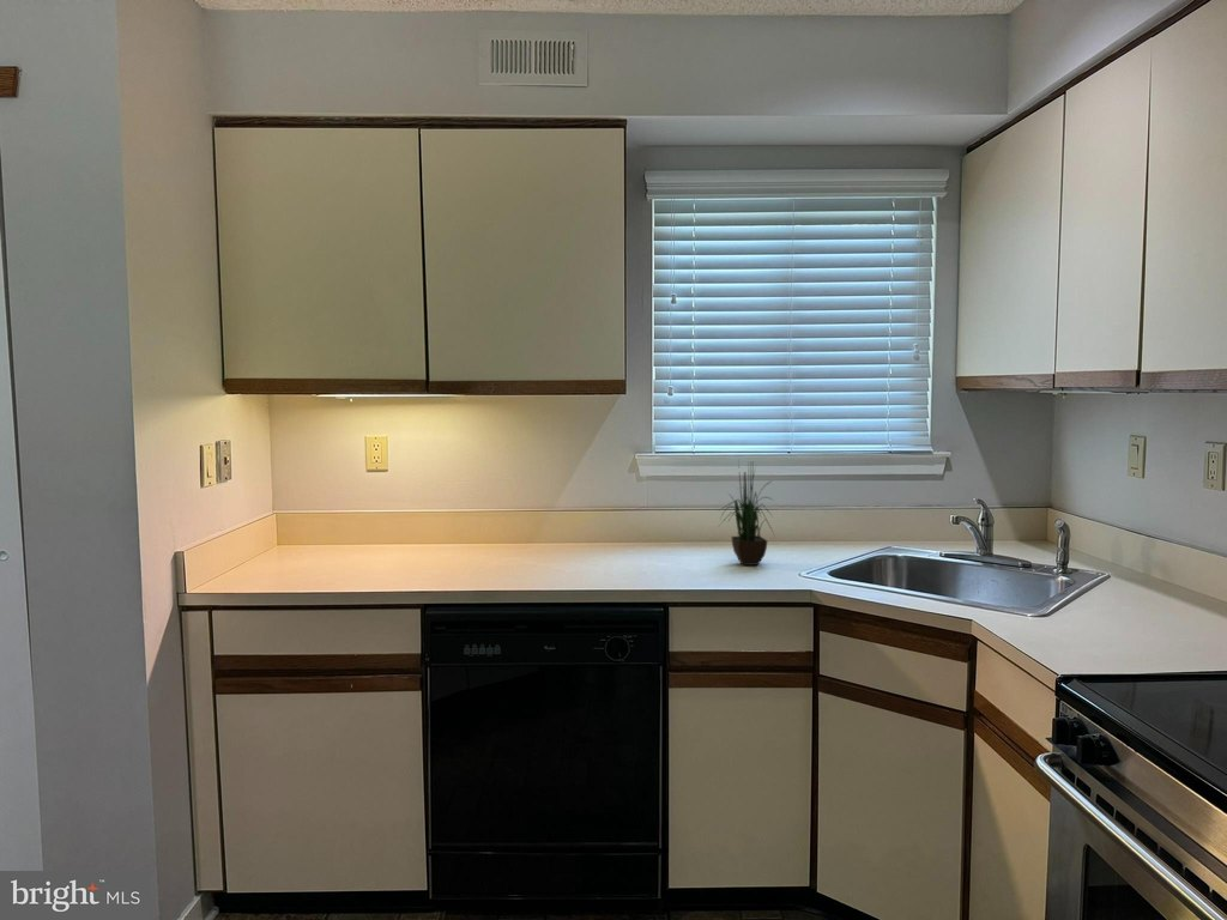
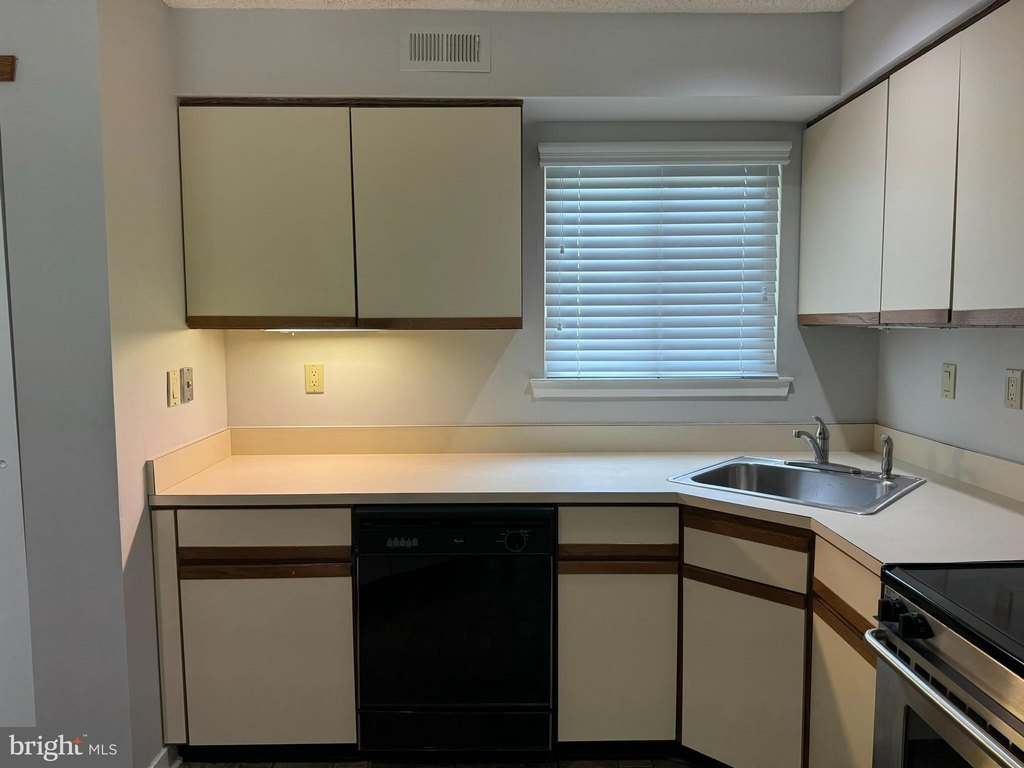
- potted plant (747, 503)
